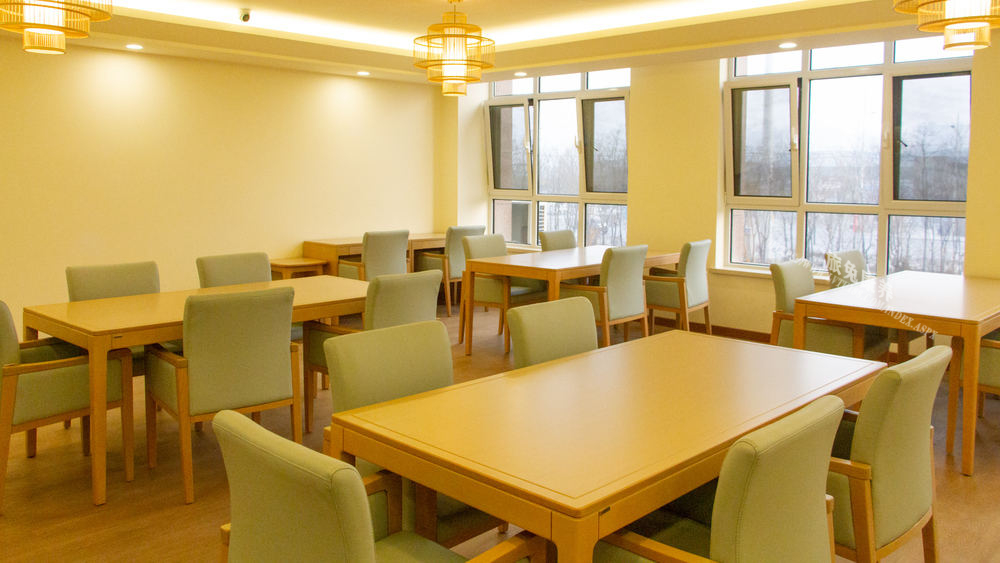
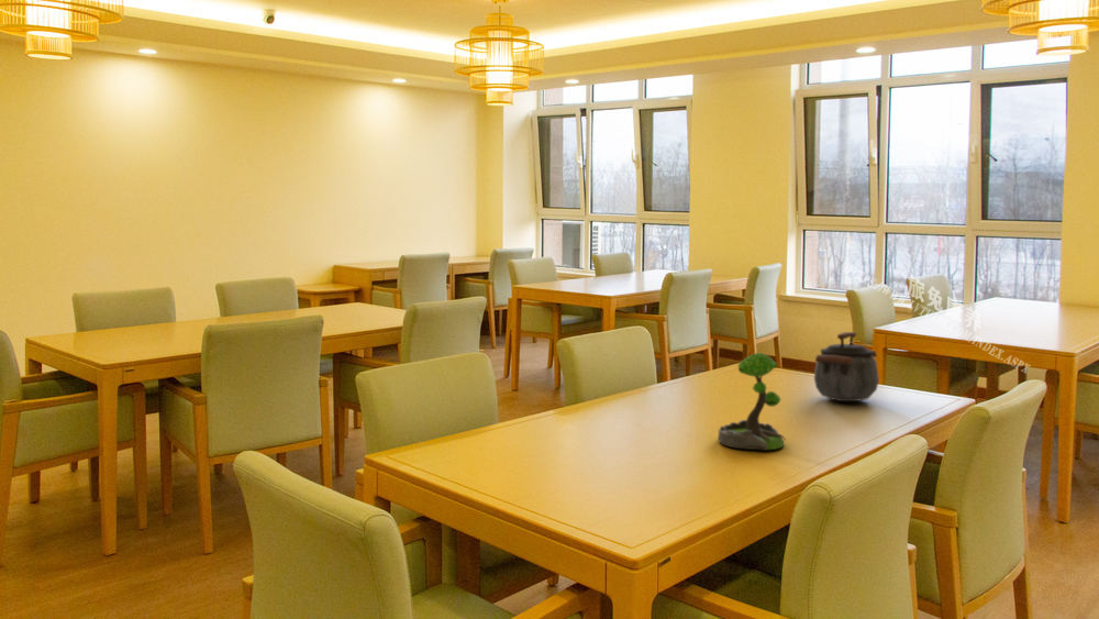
+ plant (757, 399)
+ kettle (846, 366)
